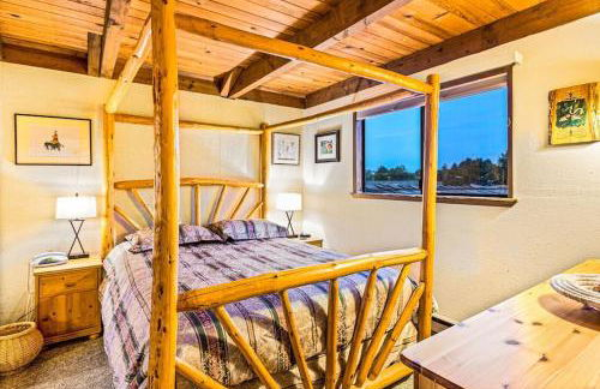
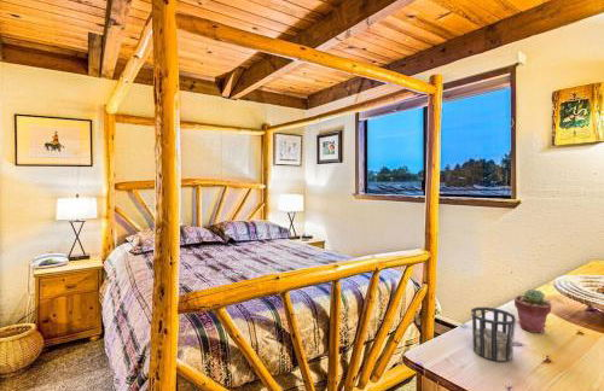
+ cup (492, 333)
+ potted succulent (532, 309)
